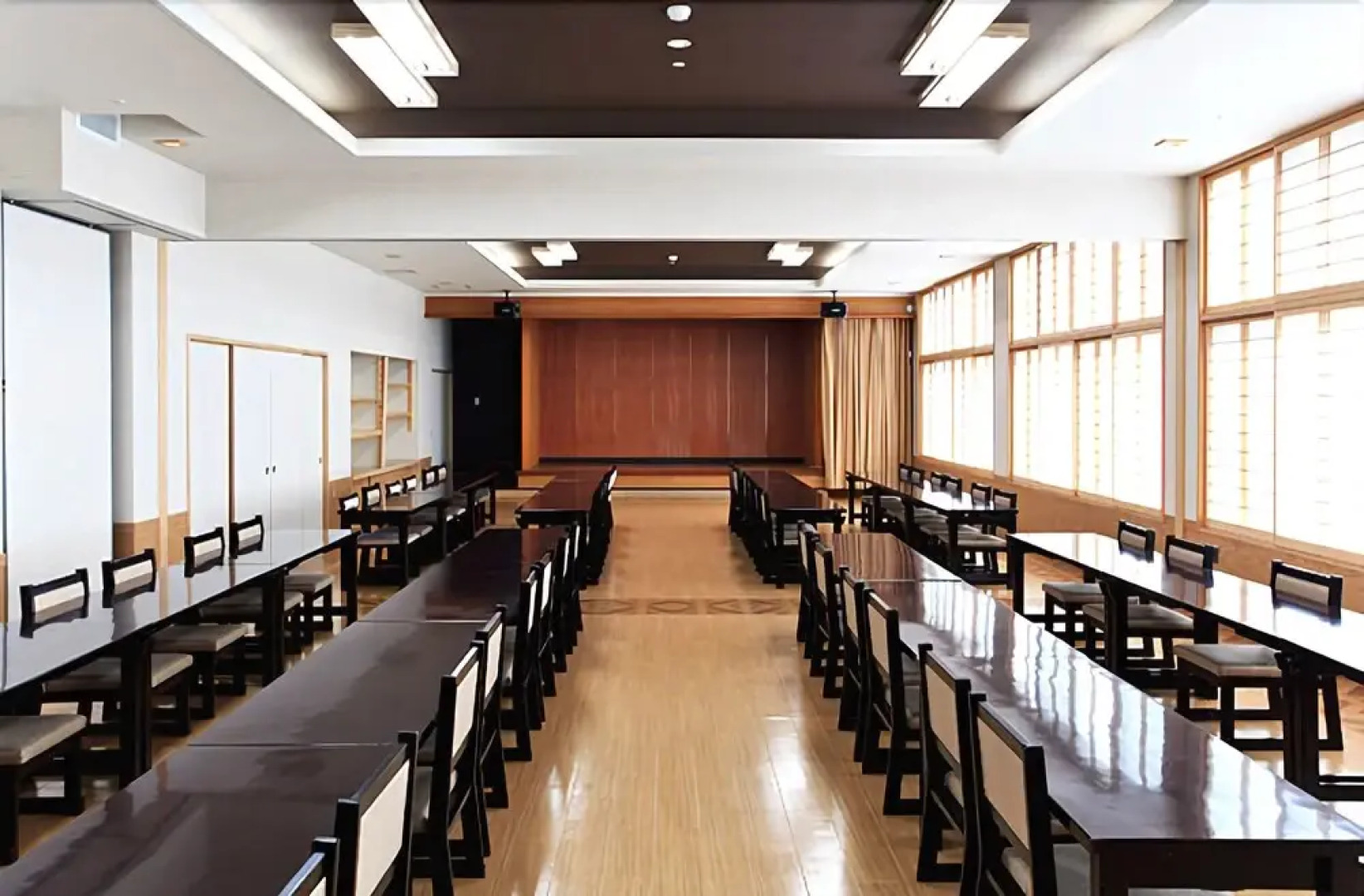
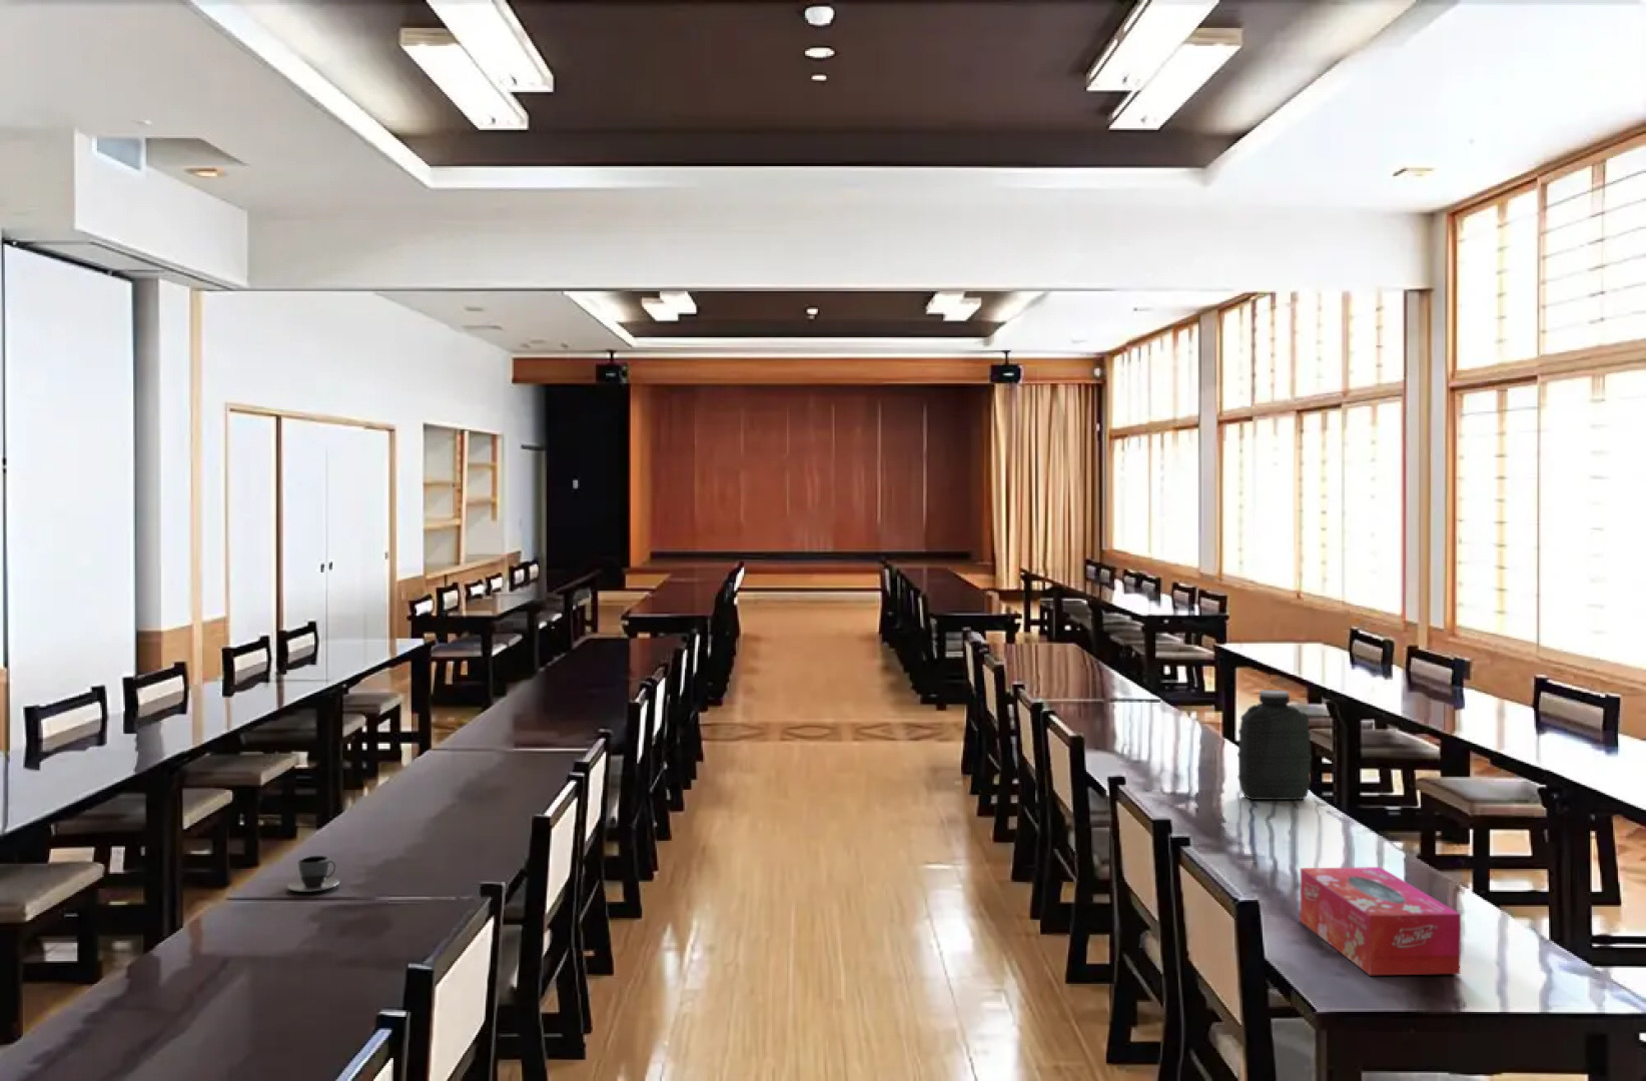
+ water jug (1273, 743)
+ teacup (314, 872)
+ tissue box (1374, 917)
